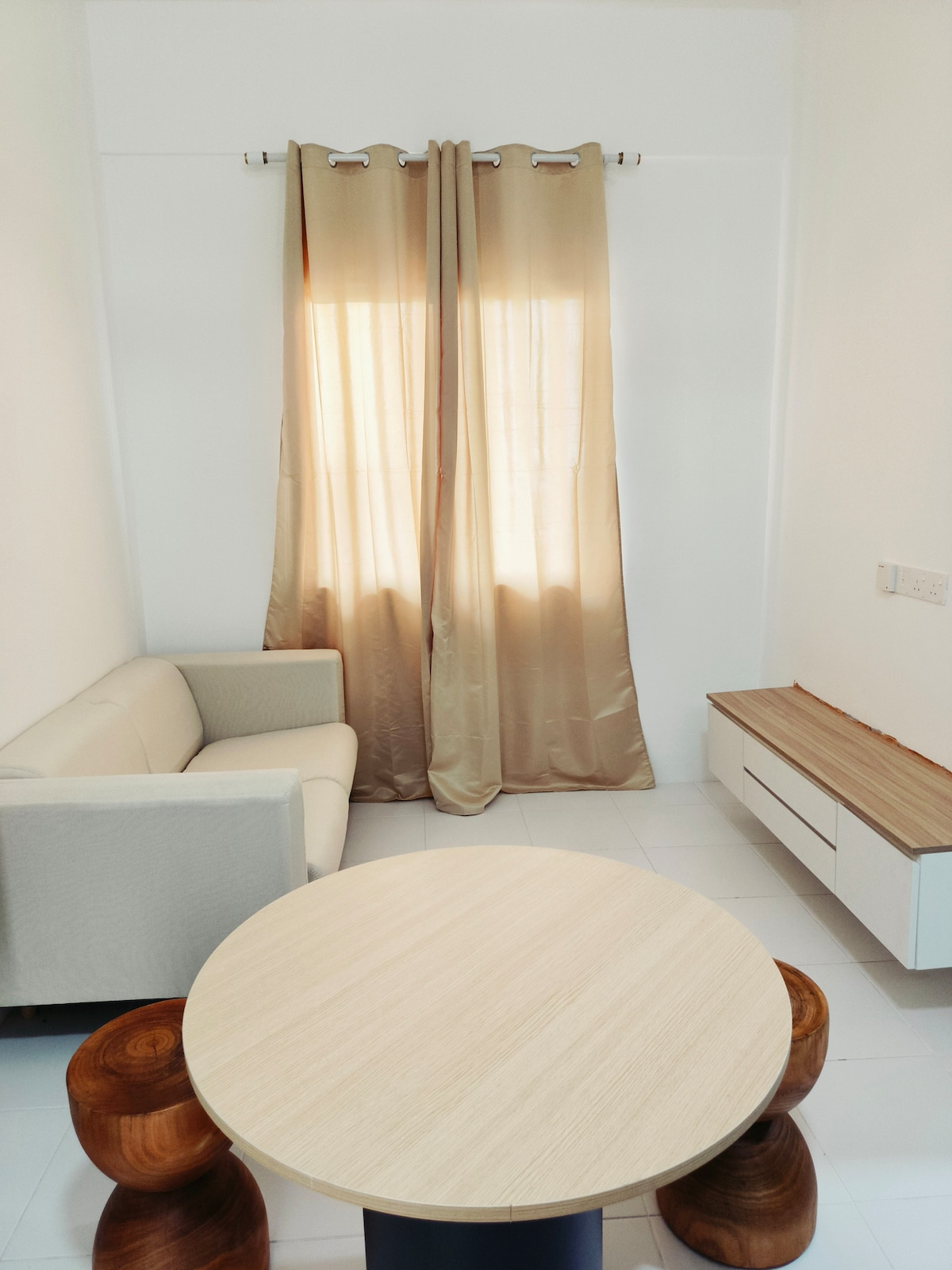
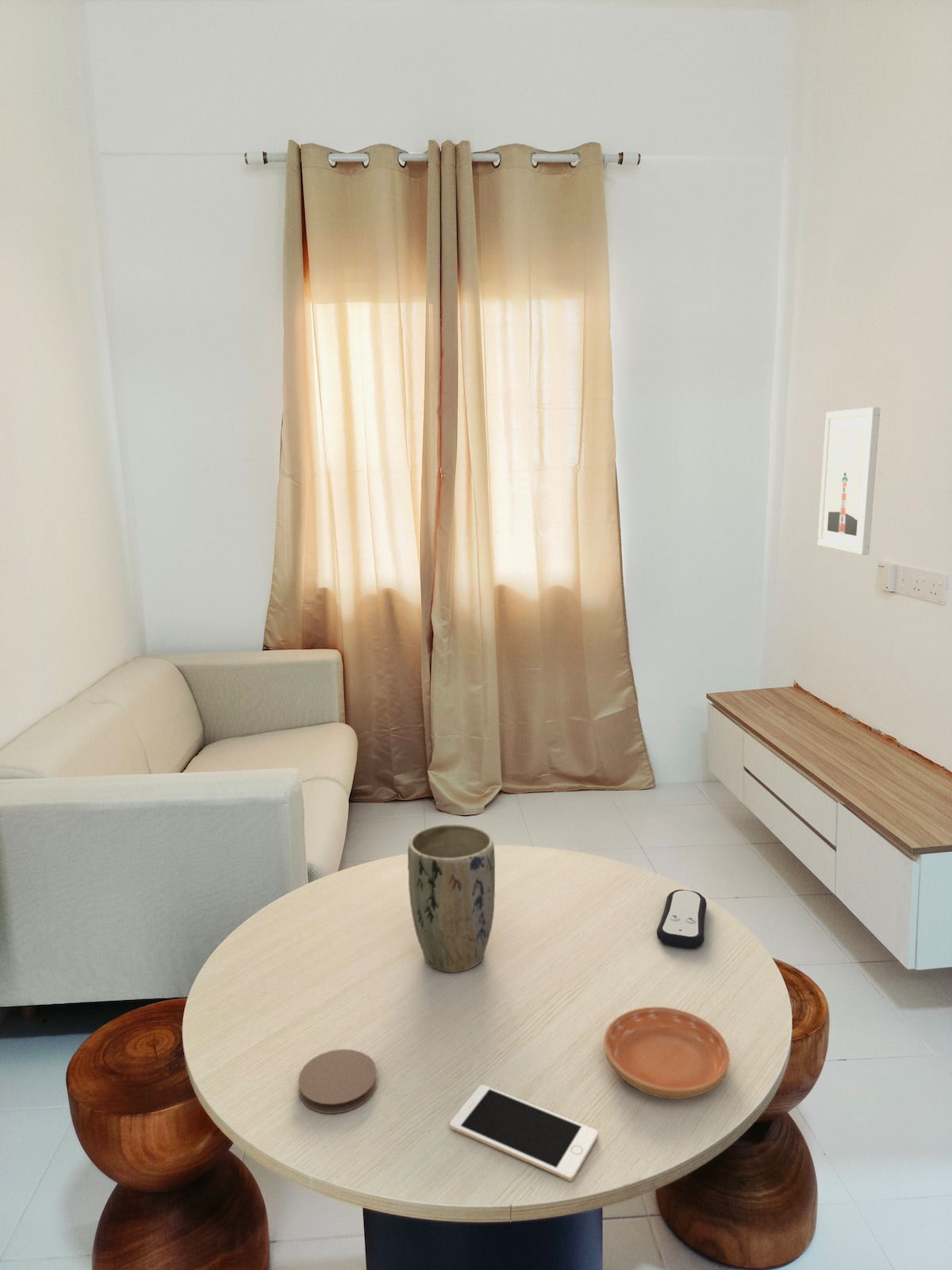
+ plant pot (451, 899)
+ remote control (683, 916)
+ cell phone (523, 1130)
+ coaster (338, 1080)
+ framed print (846, 480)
+ saucer (665, 1054)
